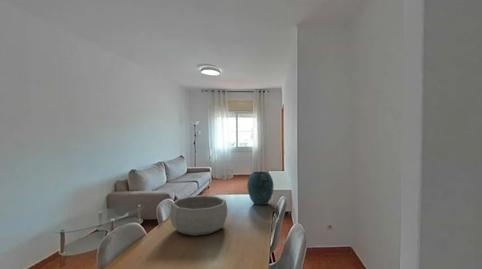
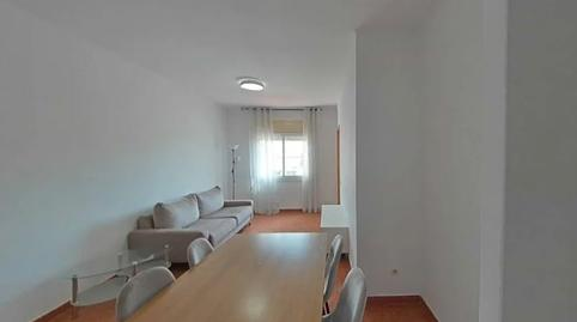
- vase (260, 188)
- decorative bowl (199, 215)
